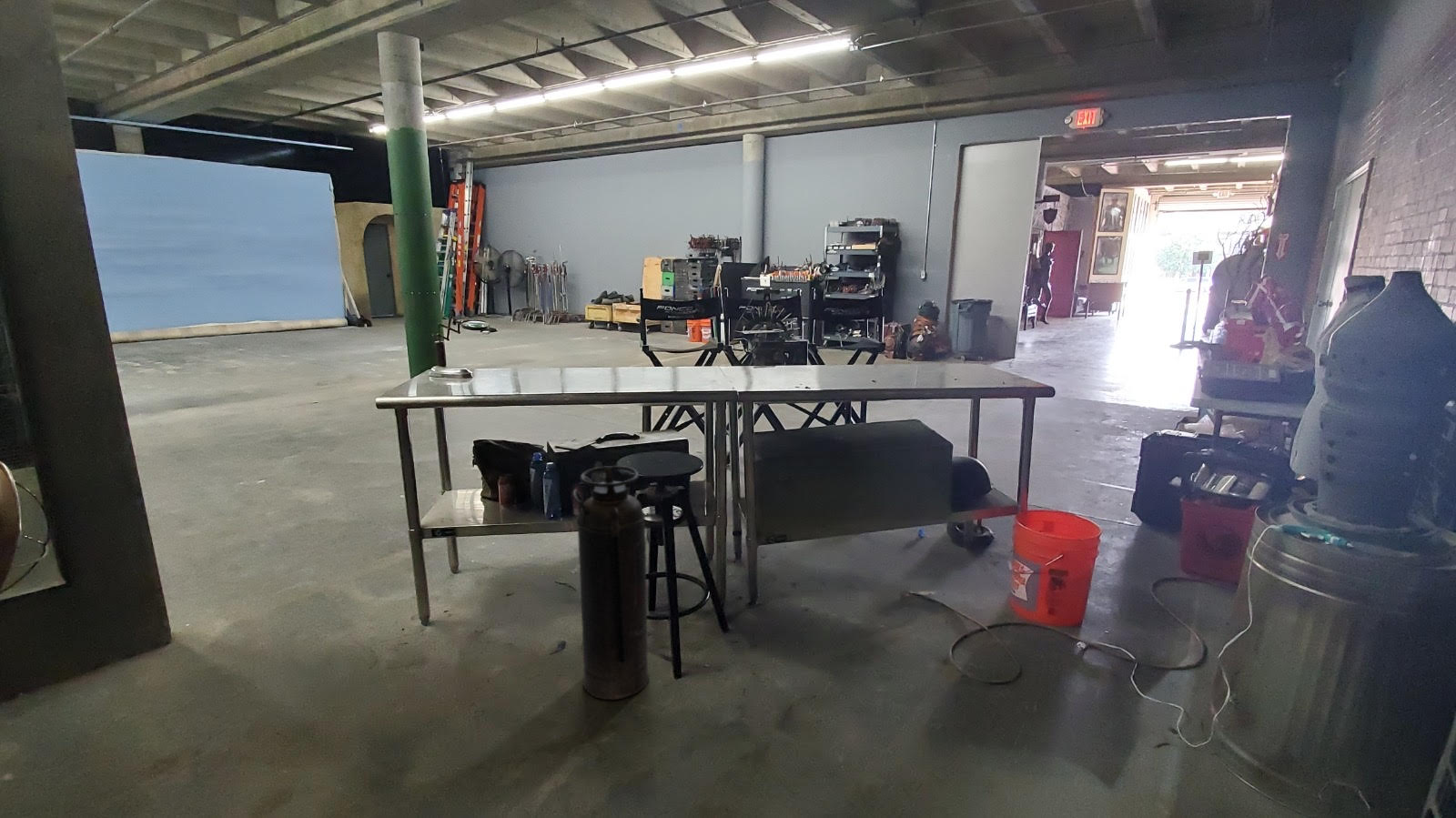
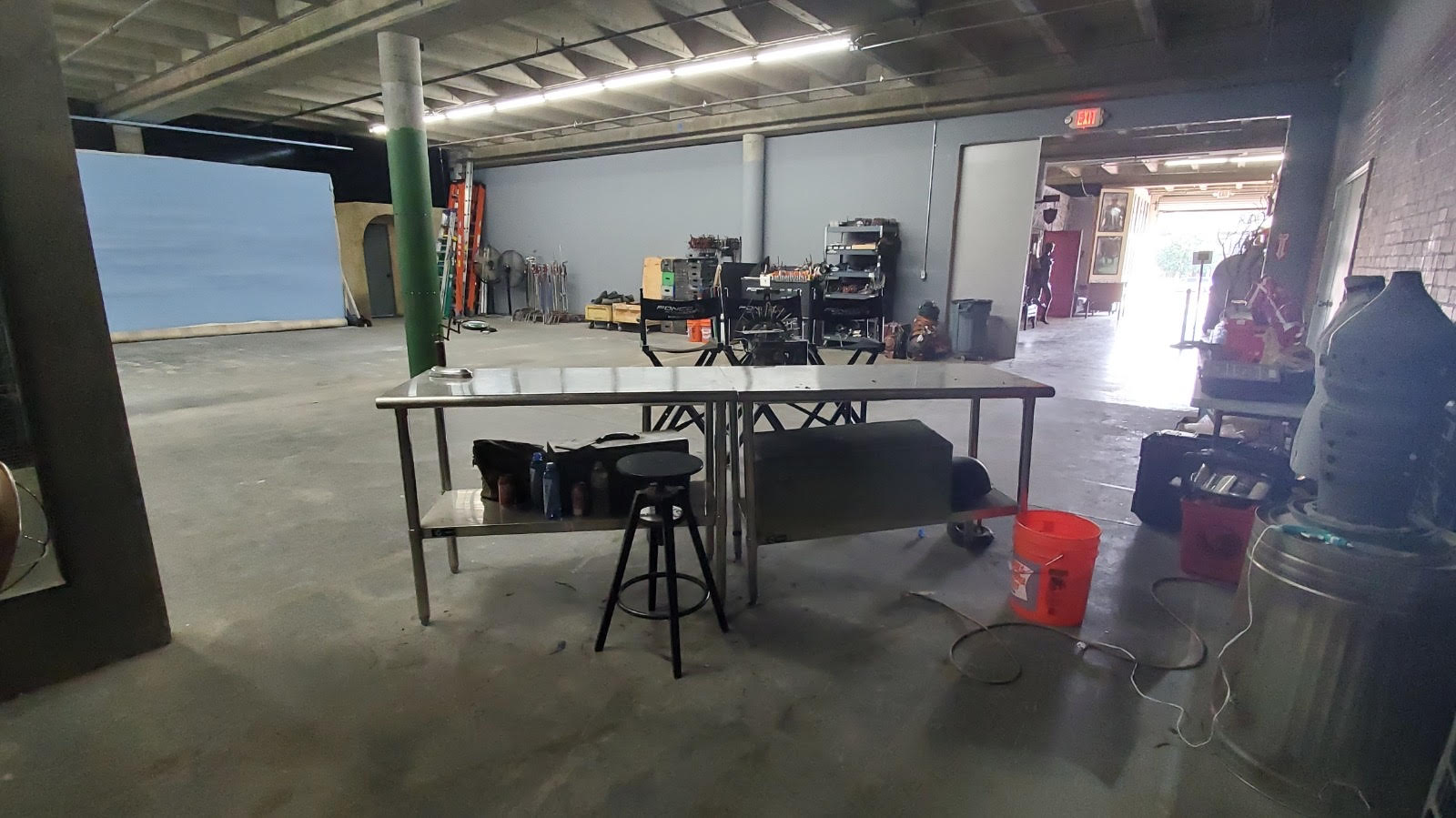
- fire extinguisher (611, 581)
